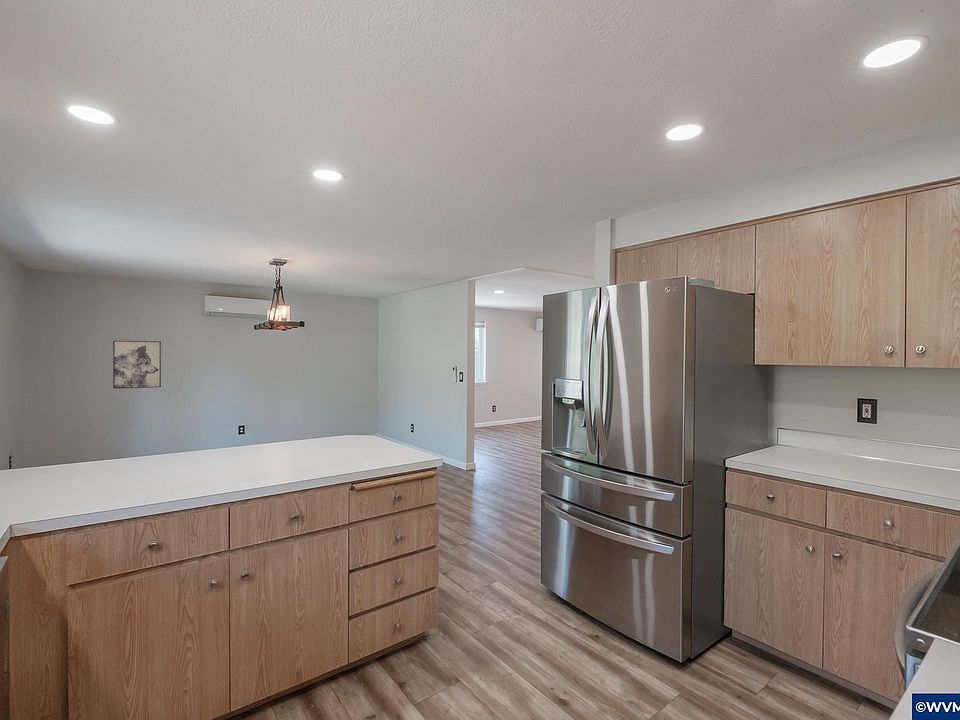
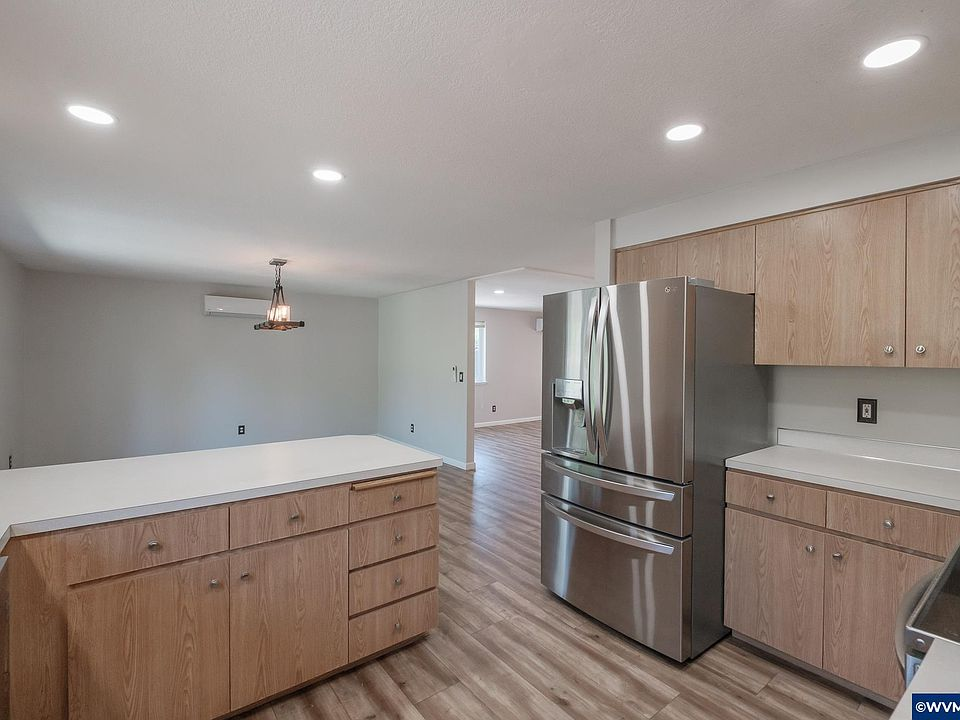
- wall art (137, 364)
